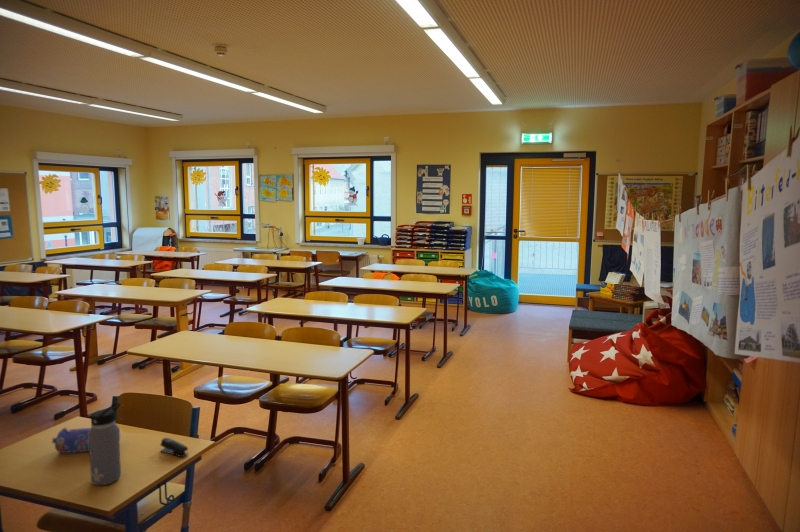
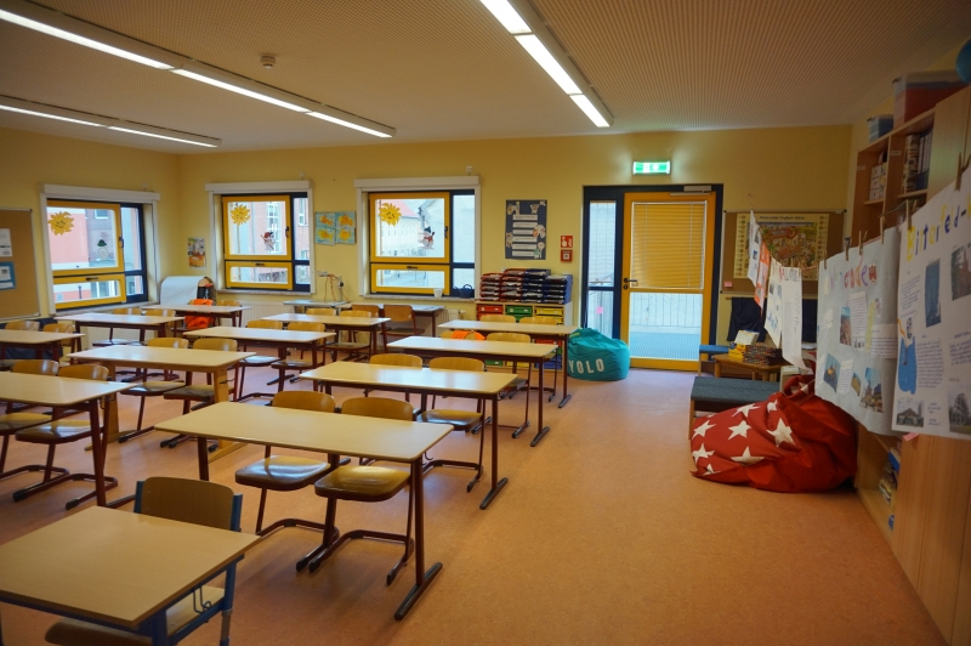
- stapler (174, 446)
- water bottle (105, 441)
- pencil case (87, 438)
